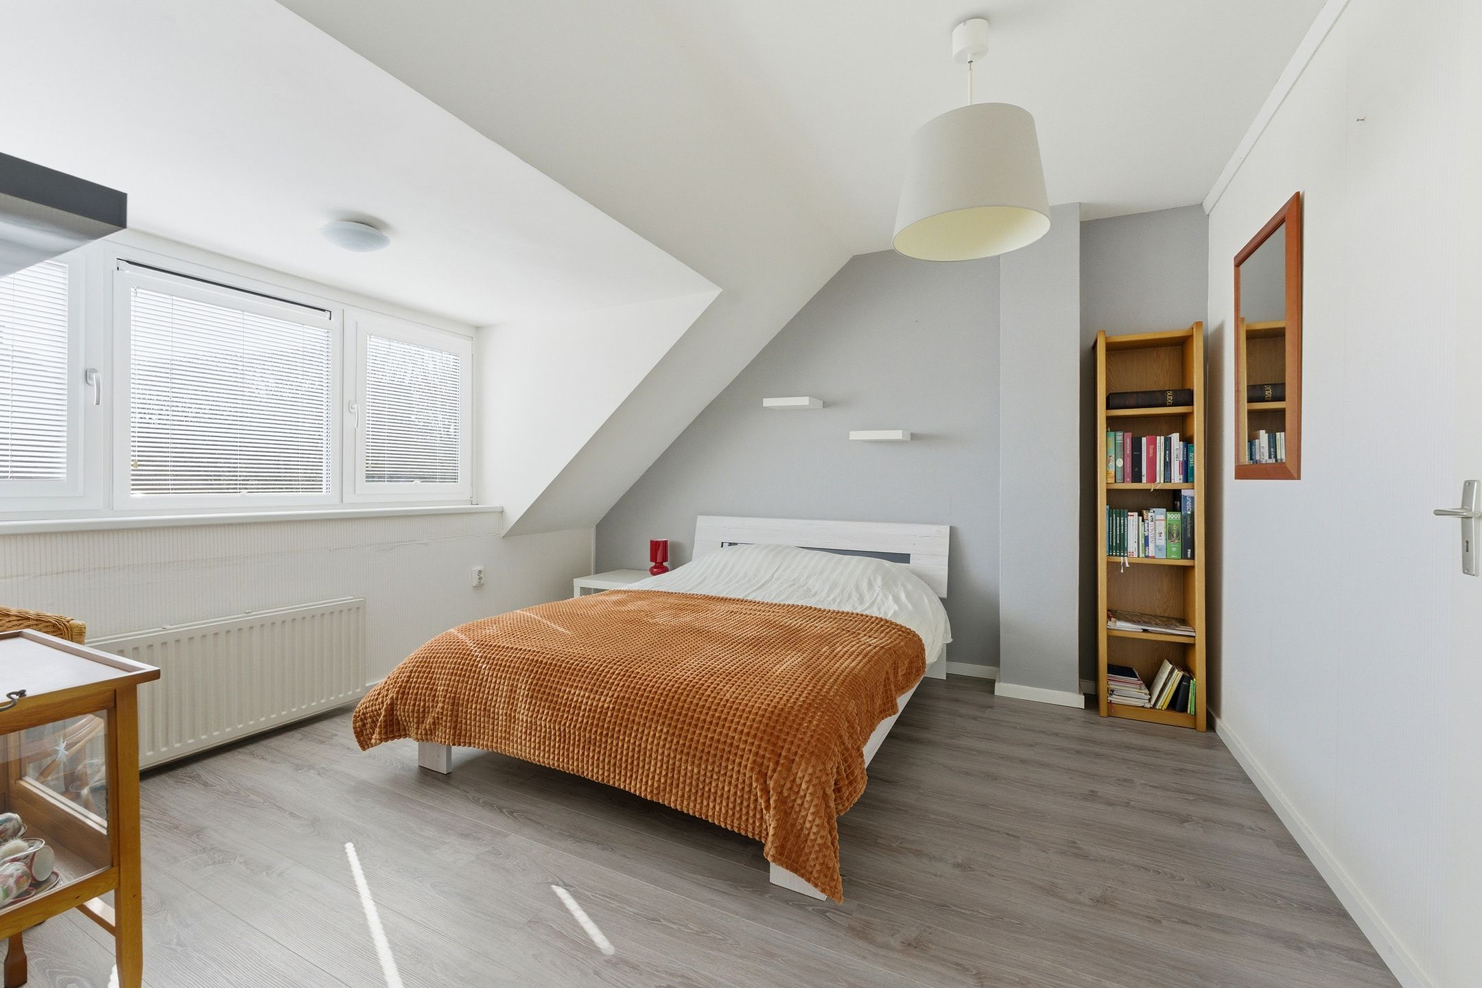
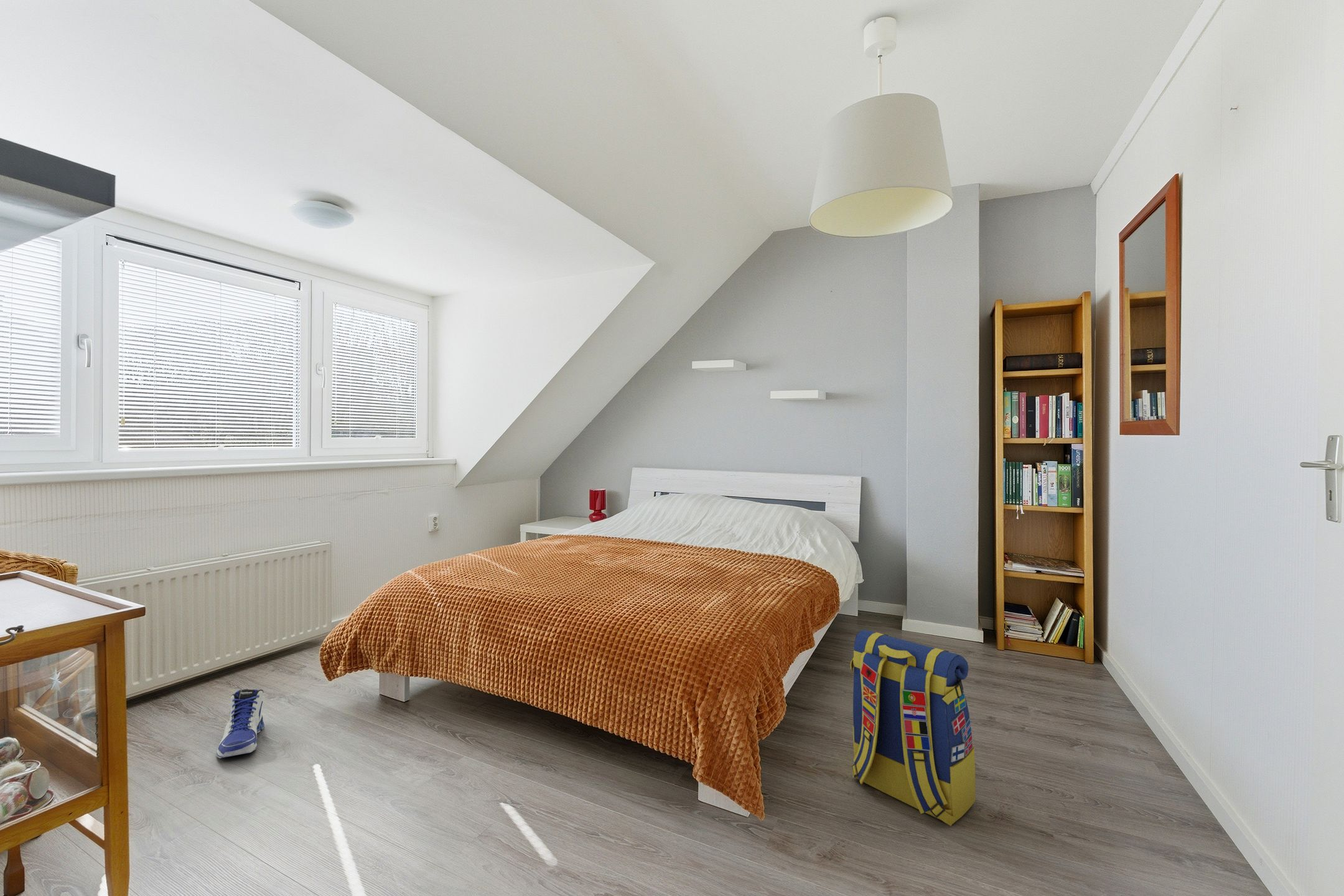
+ sneaker (241, 718)
+ backpack (909, 717)
